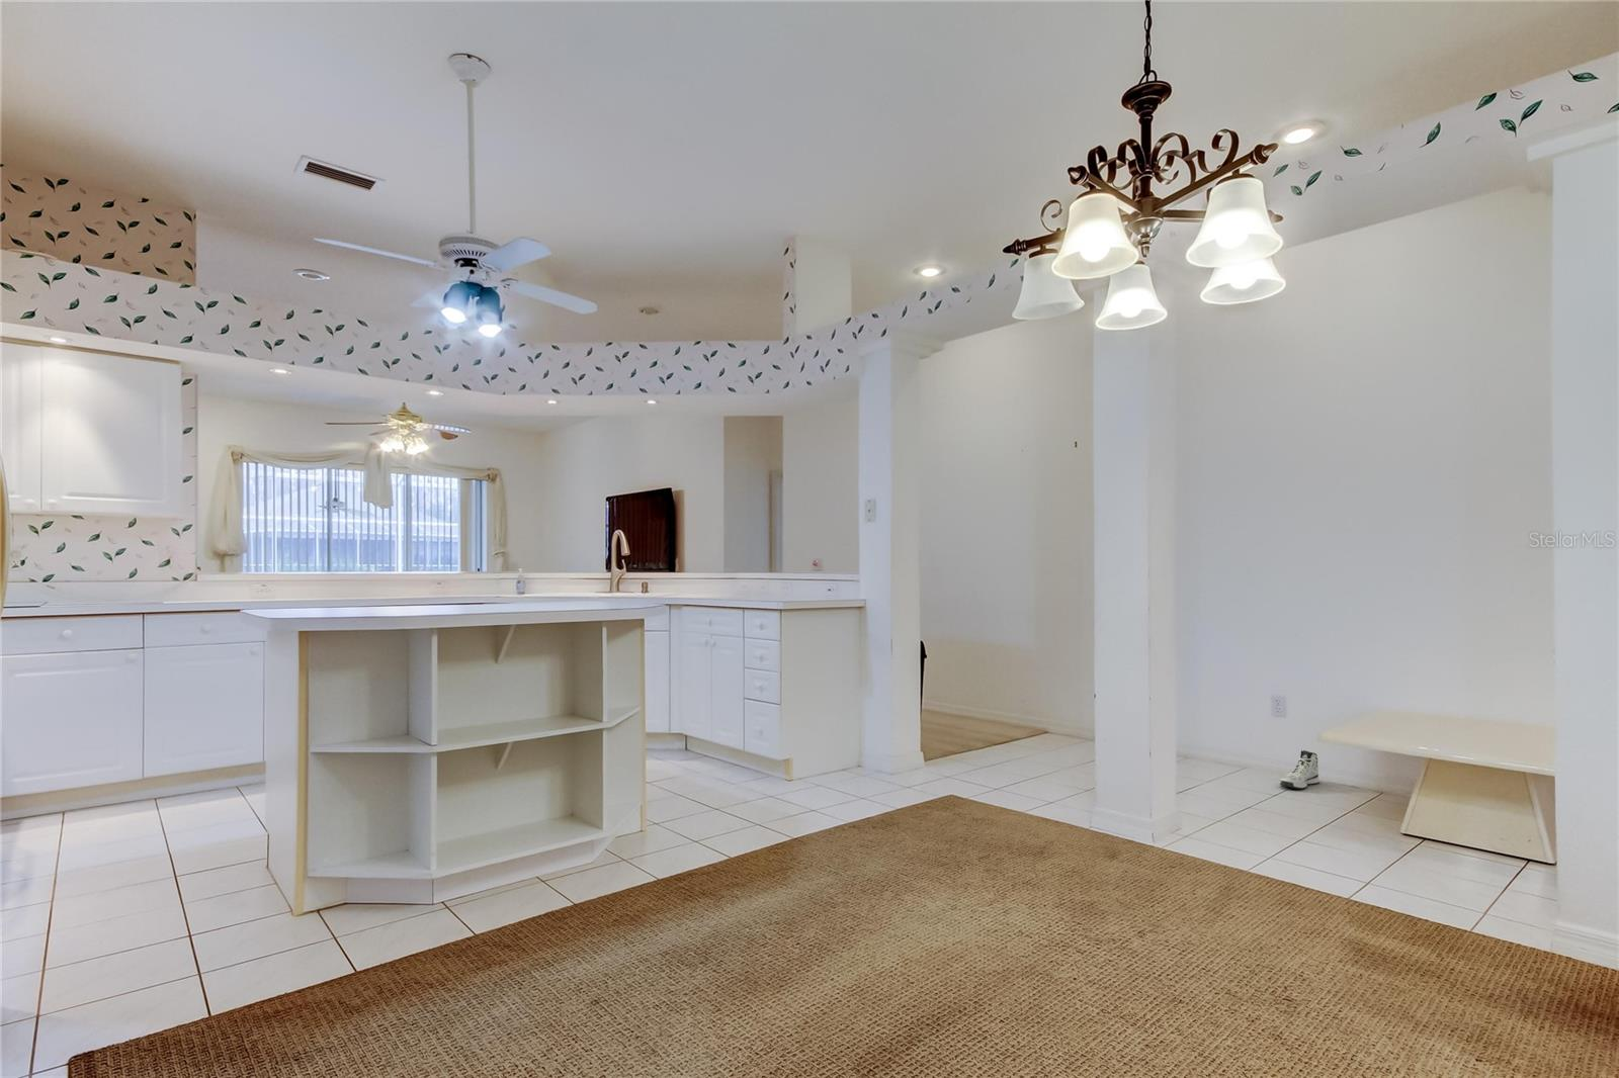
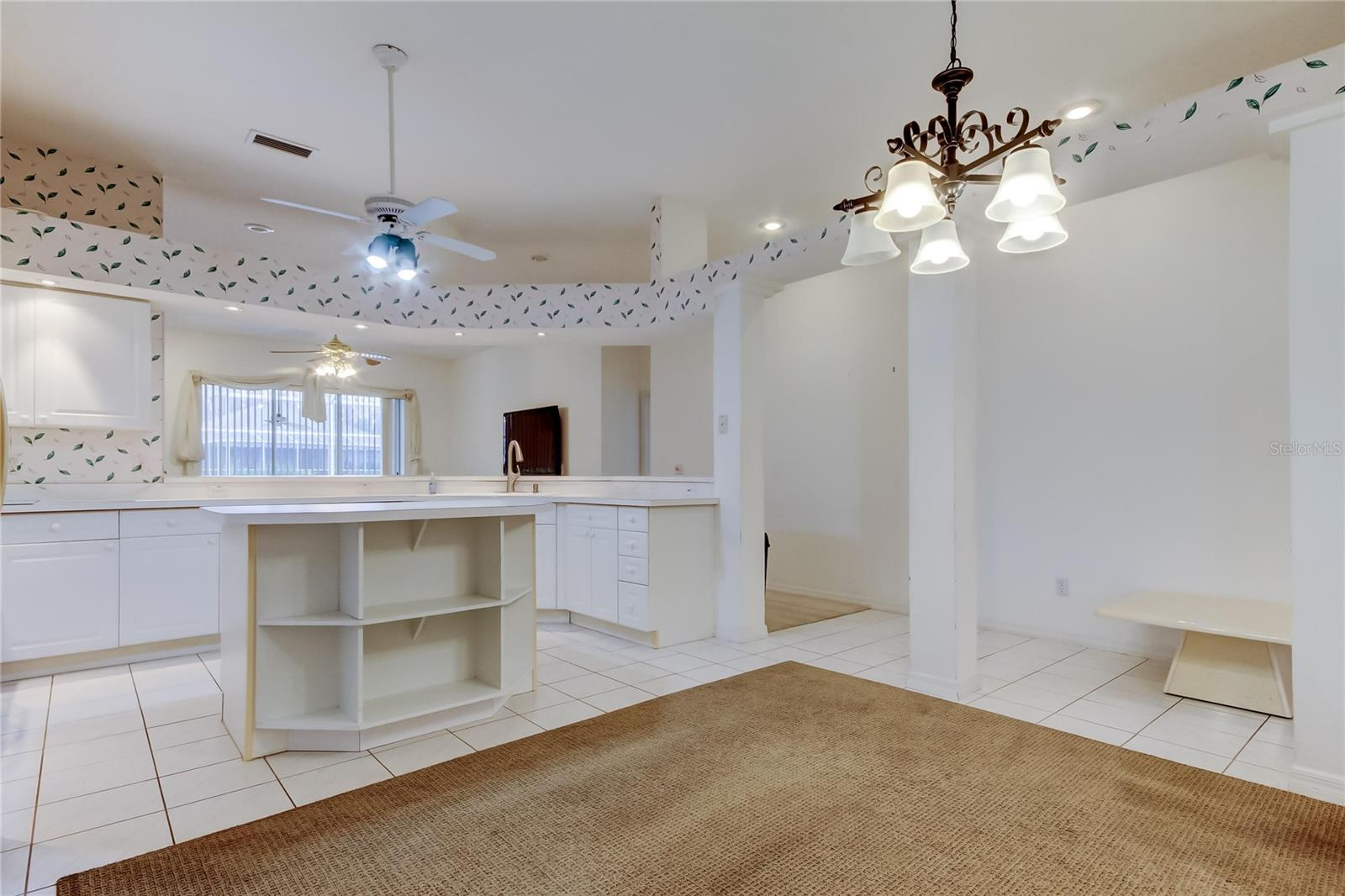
- sneaker (1299, 768)
